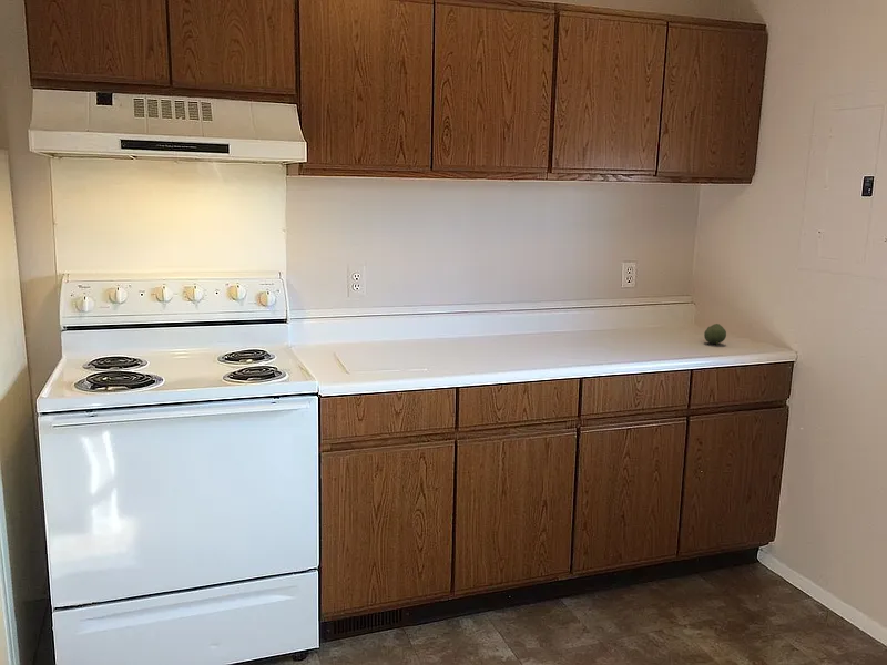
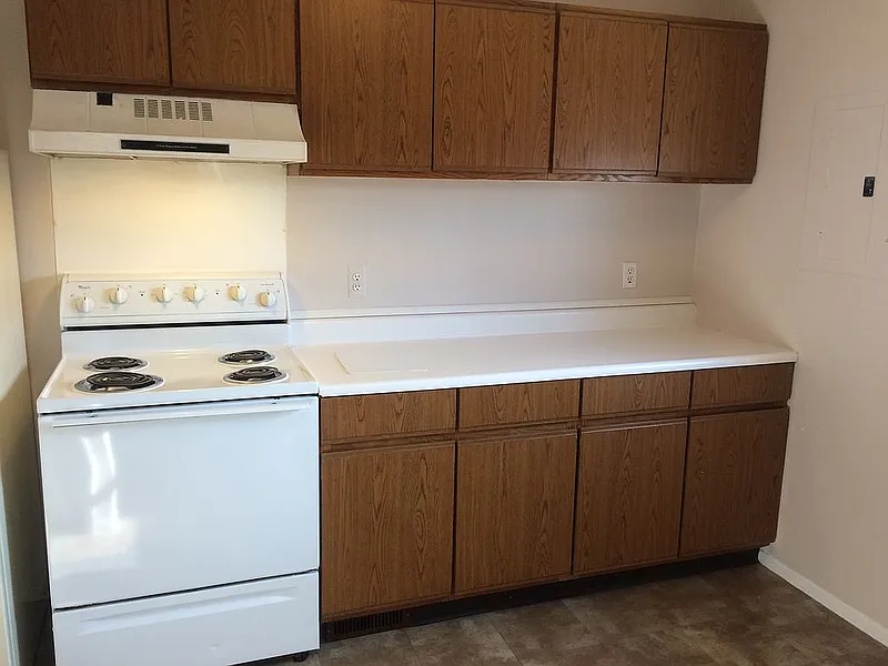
- fruit (715, 334)
